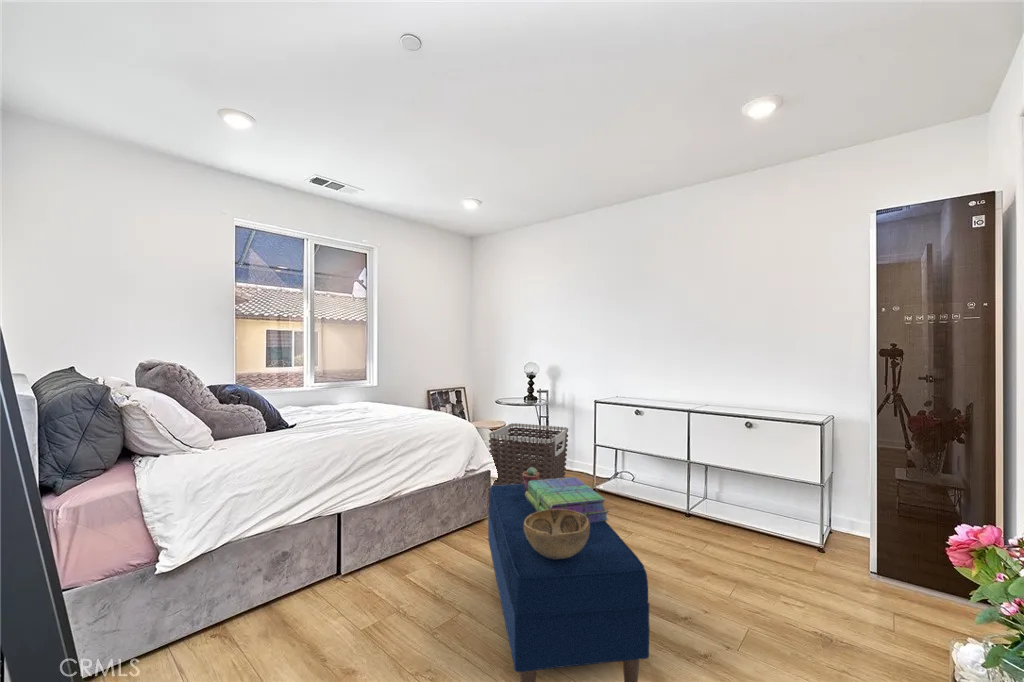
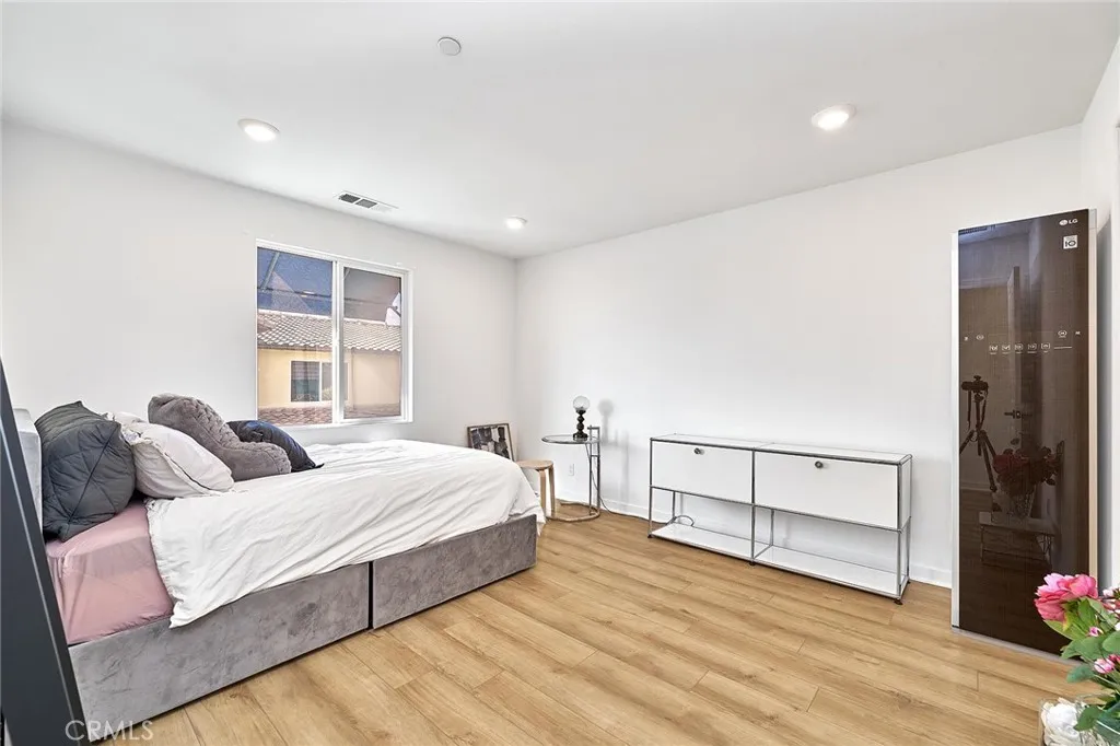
- decorative bowl (556, 535)
- potted succulent (530, 478)
- stack of books (564, 498)
- bench (550, 568)
- clothes hamper (529, 462)
